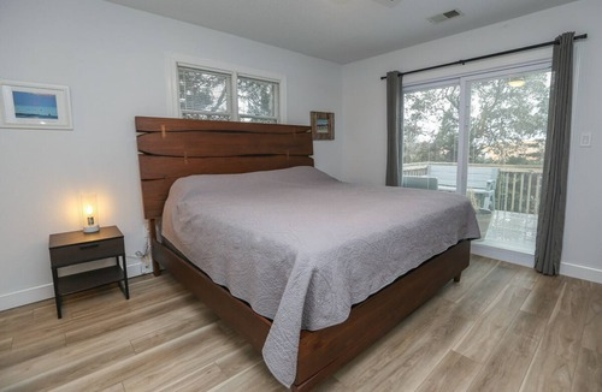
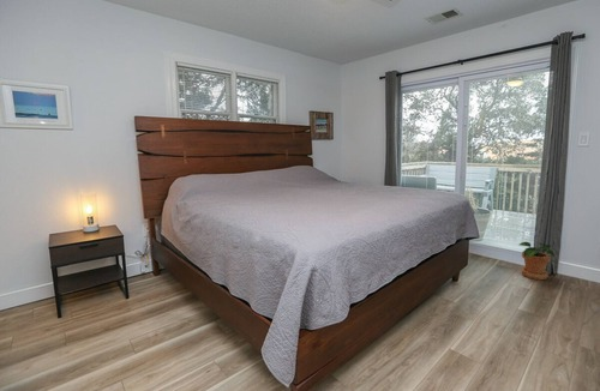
+ potted plant (532, 259)
